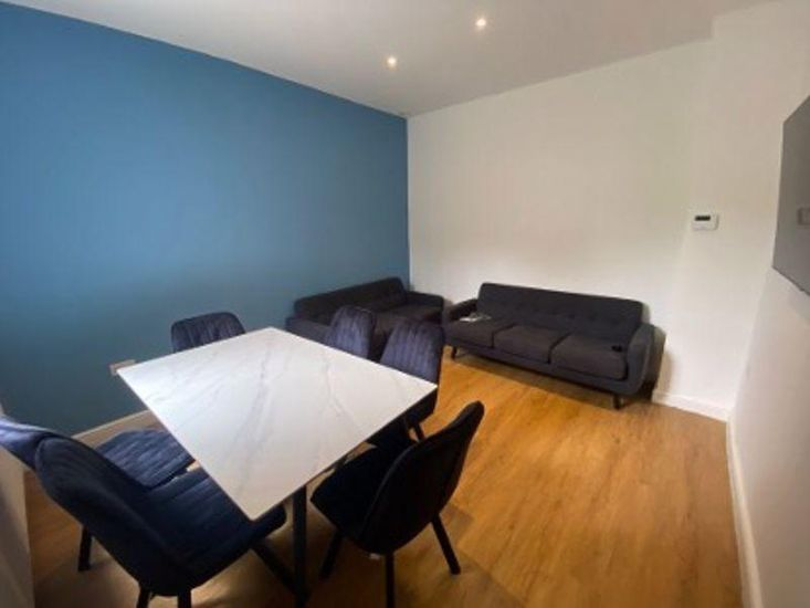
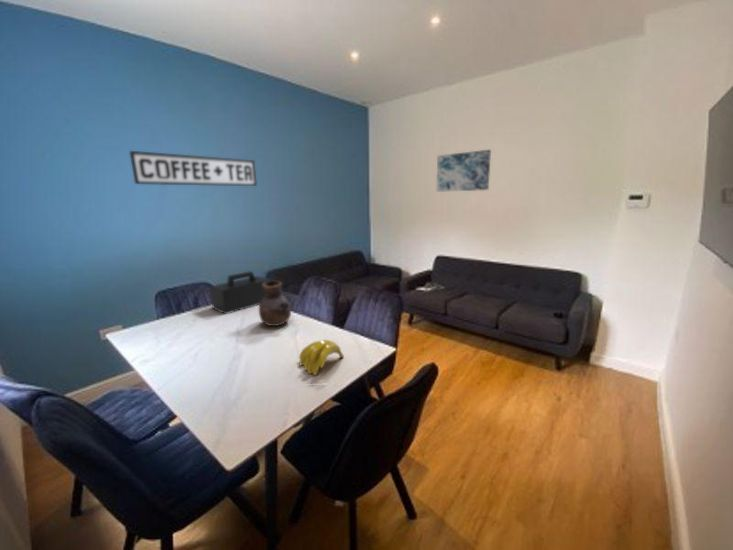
+ sign (201, 170)
+ vase (274, 303)
+ banana (324, 353)
+ wall art (462, 172)
+ speaker (241, 289)
